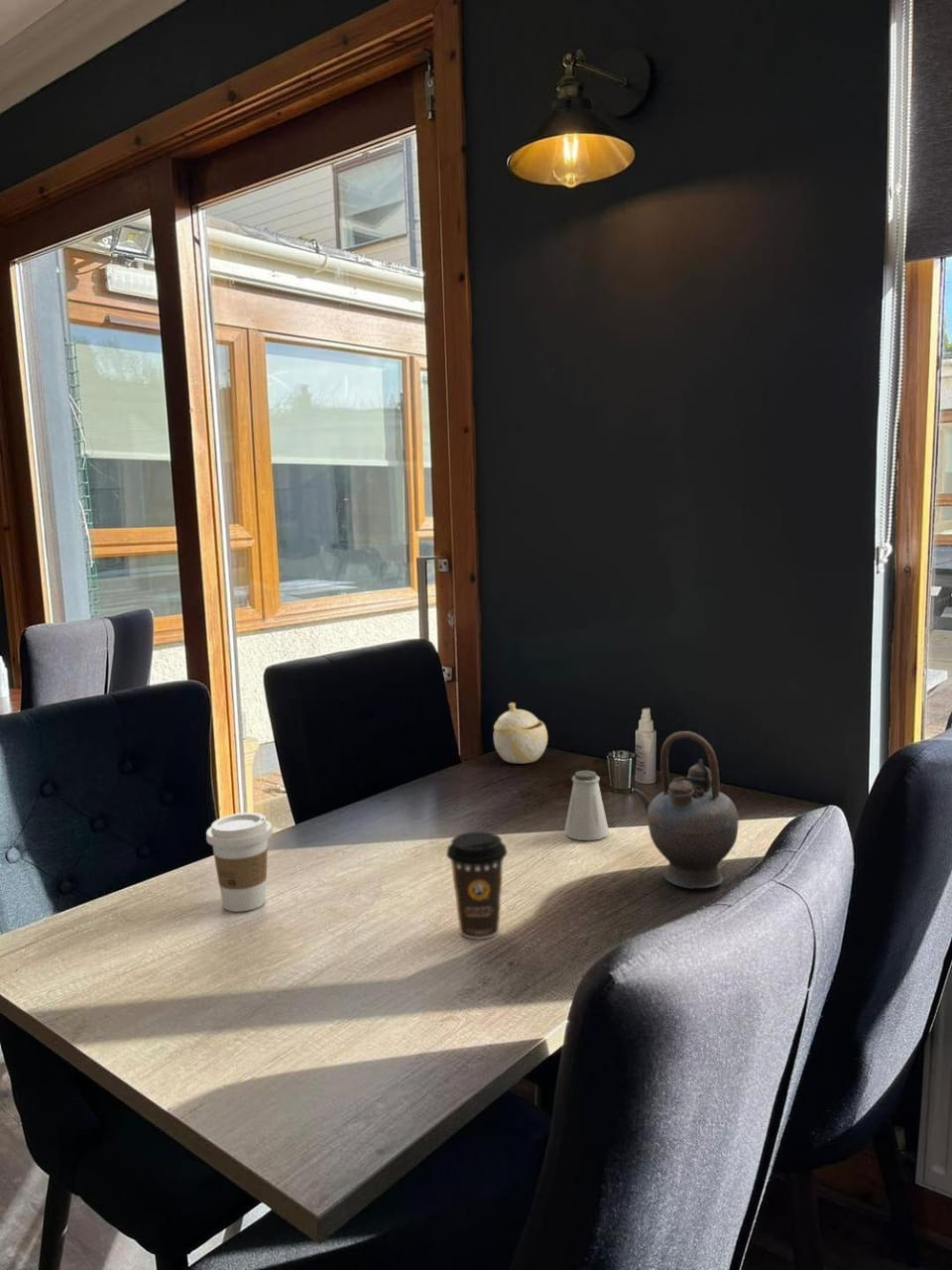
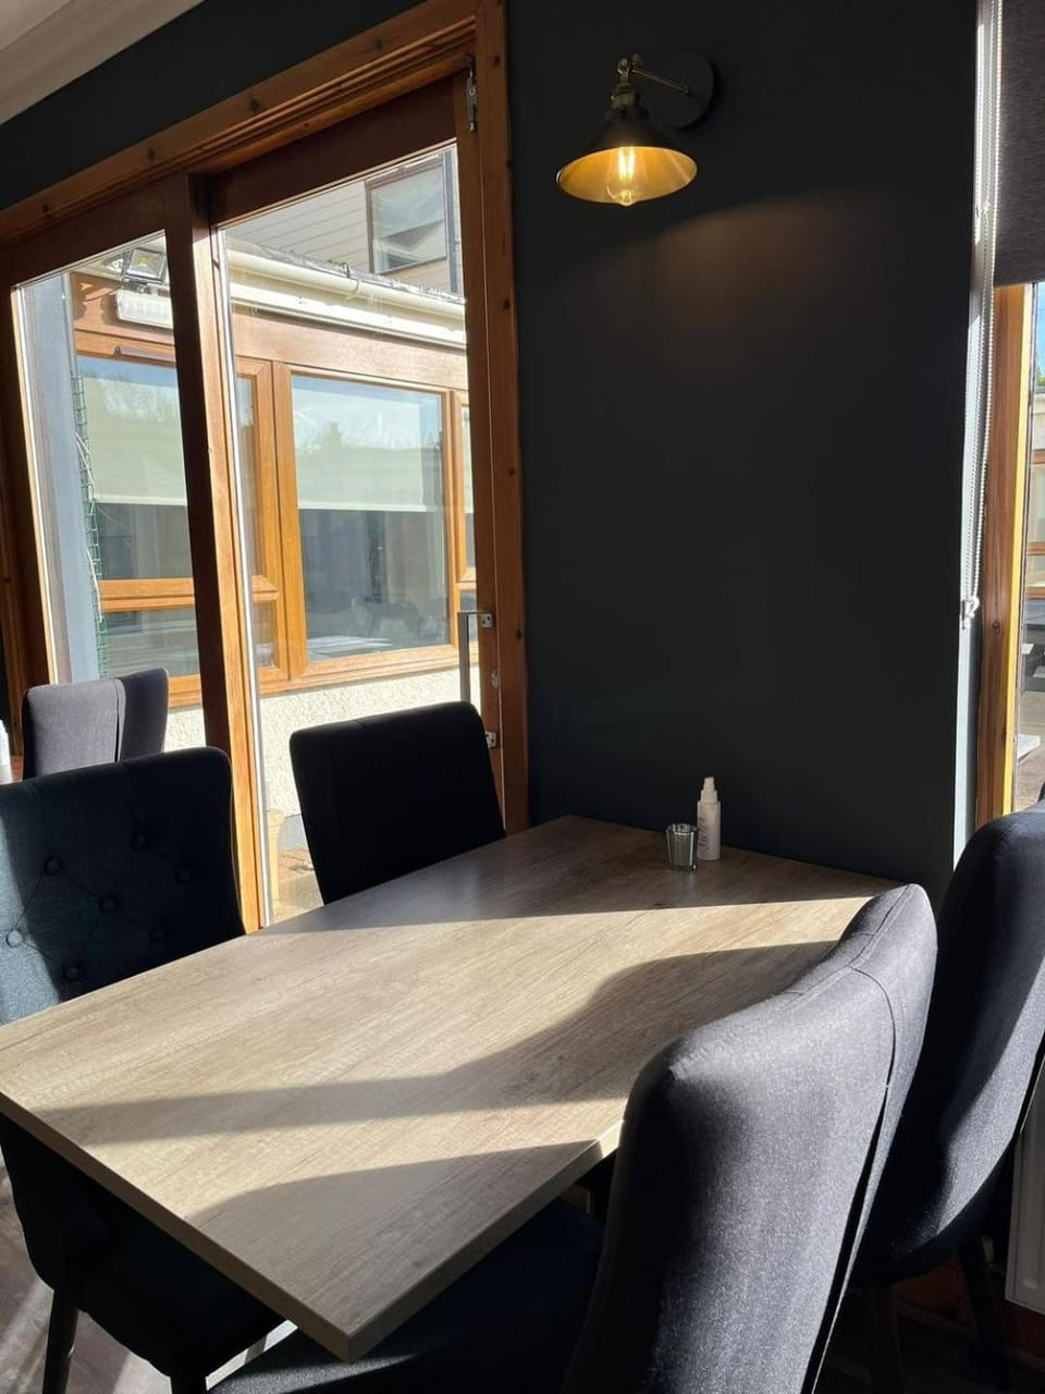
- teapot (682, 804)
- coffee cup (477, 885)
- coffee cup (241, 861)
- sugar bowl (520, 730)
- saltshaker (586, 803)
